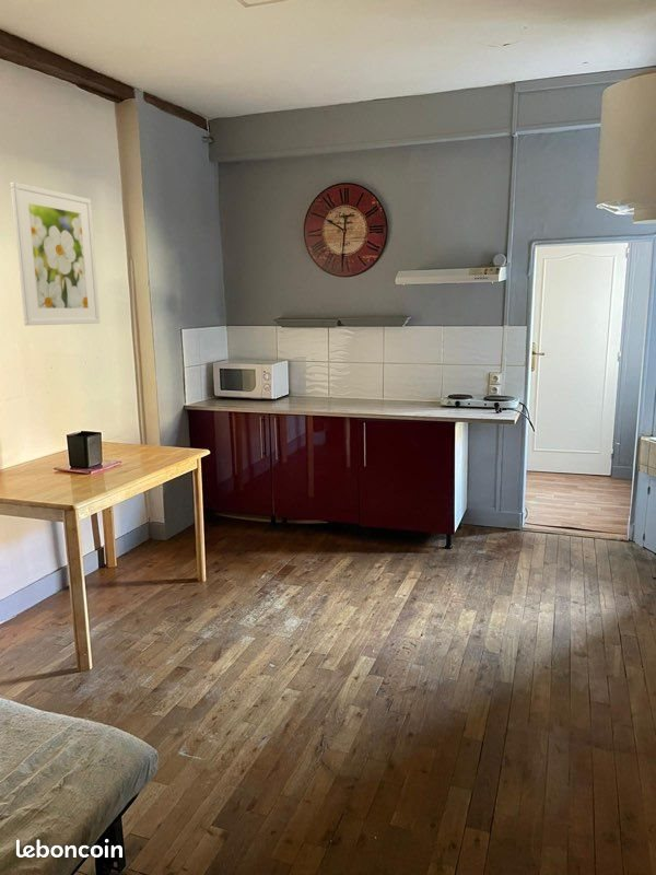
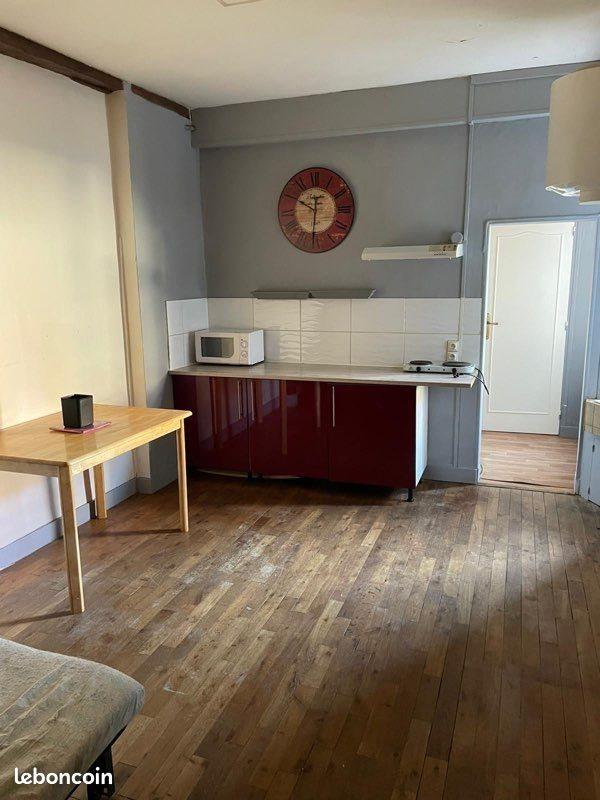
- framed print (59, 258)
